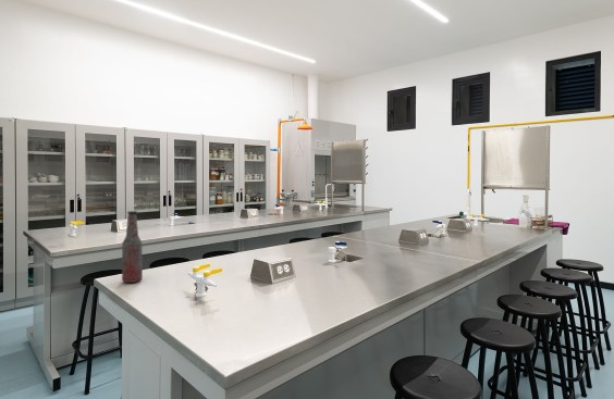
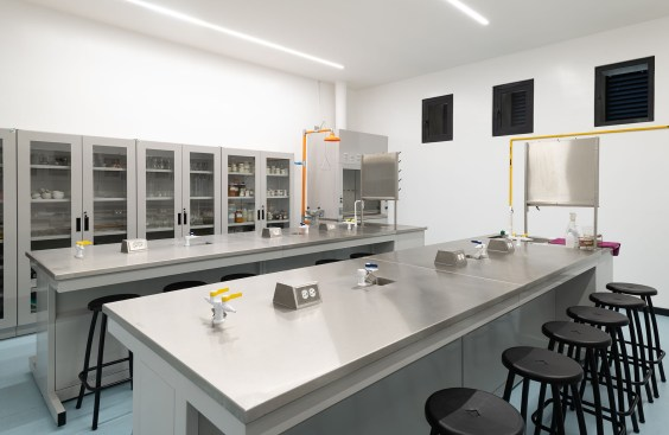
- bottle (132, 246)
